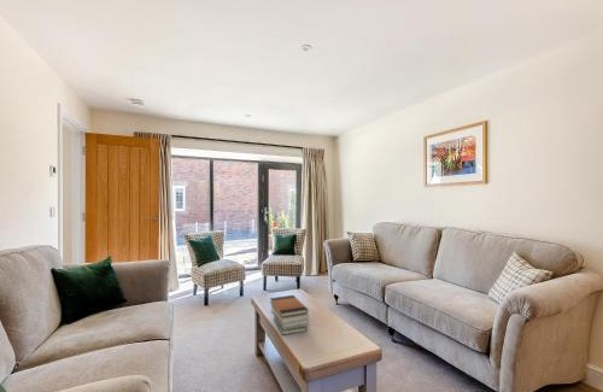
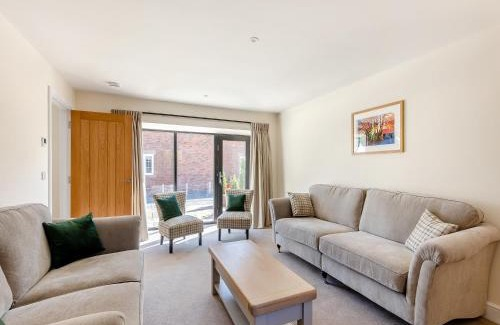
- book stack (288, 314)
